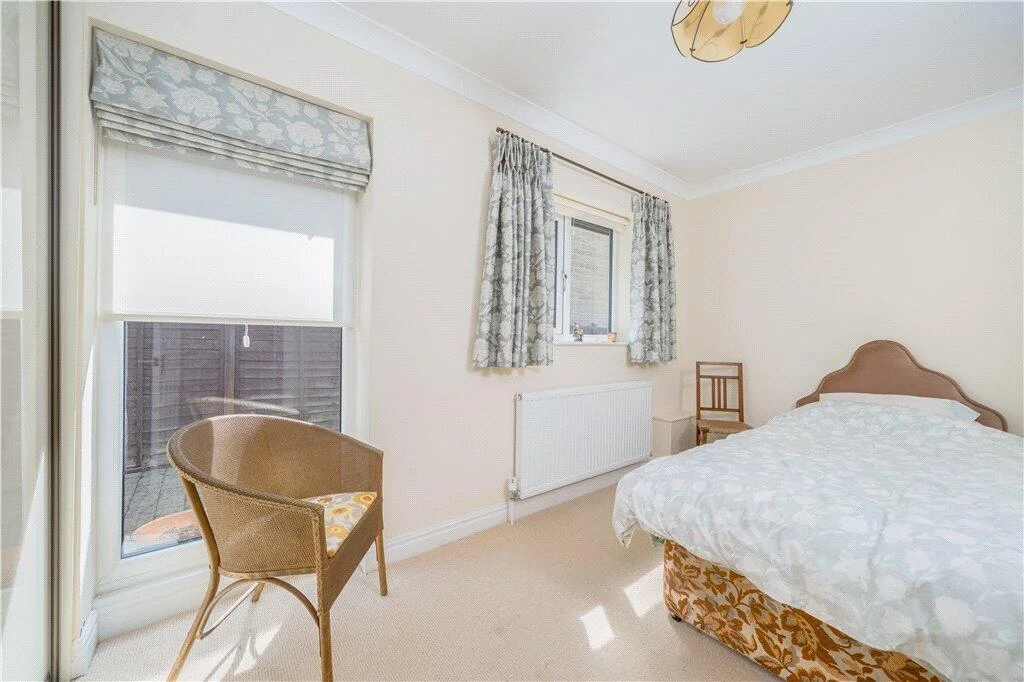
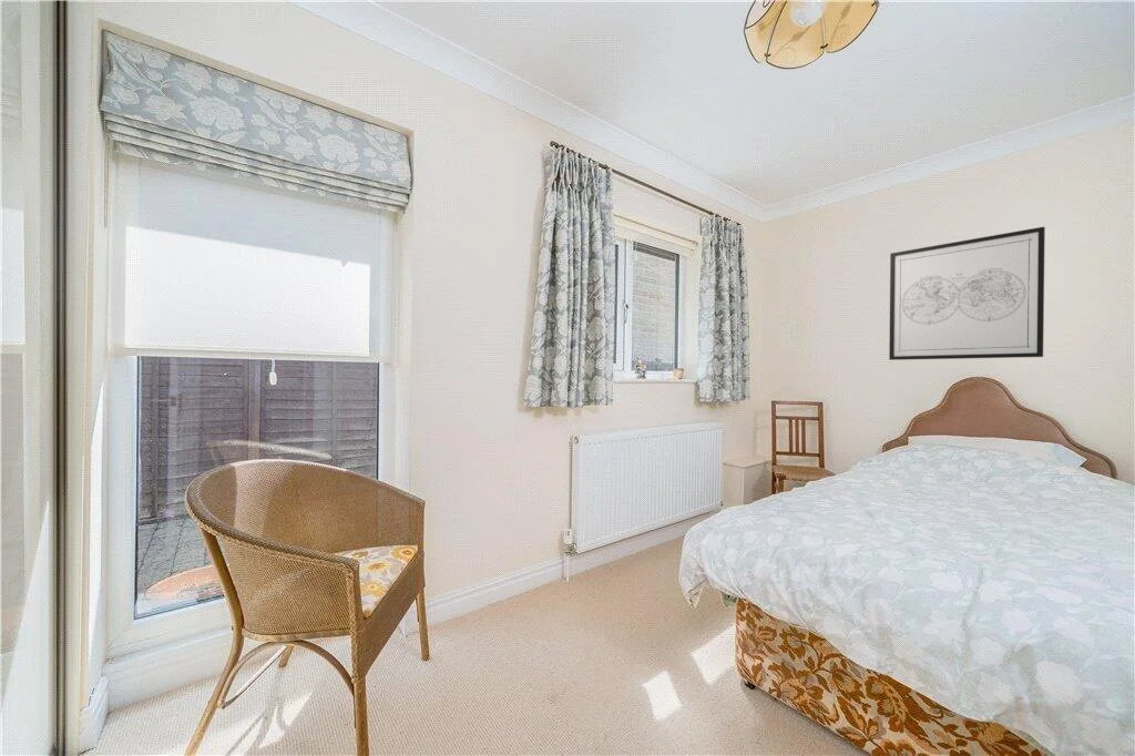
+ wall art (959, 299)
